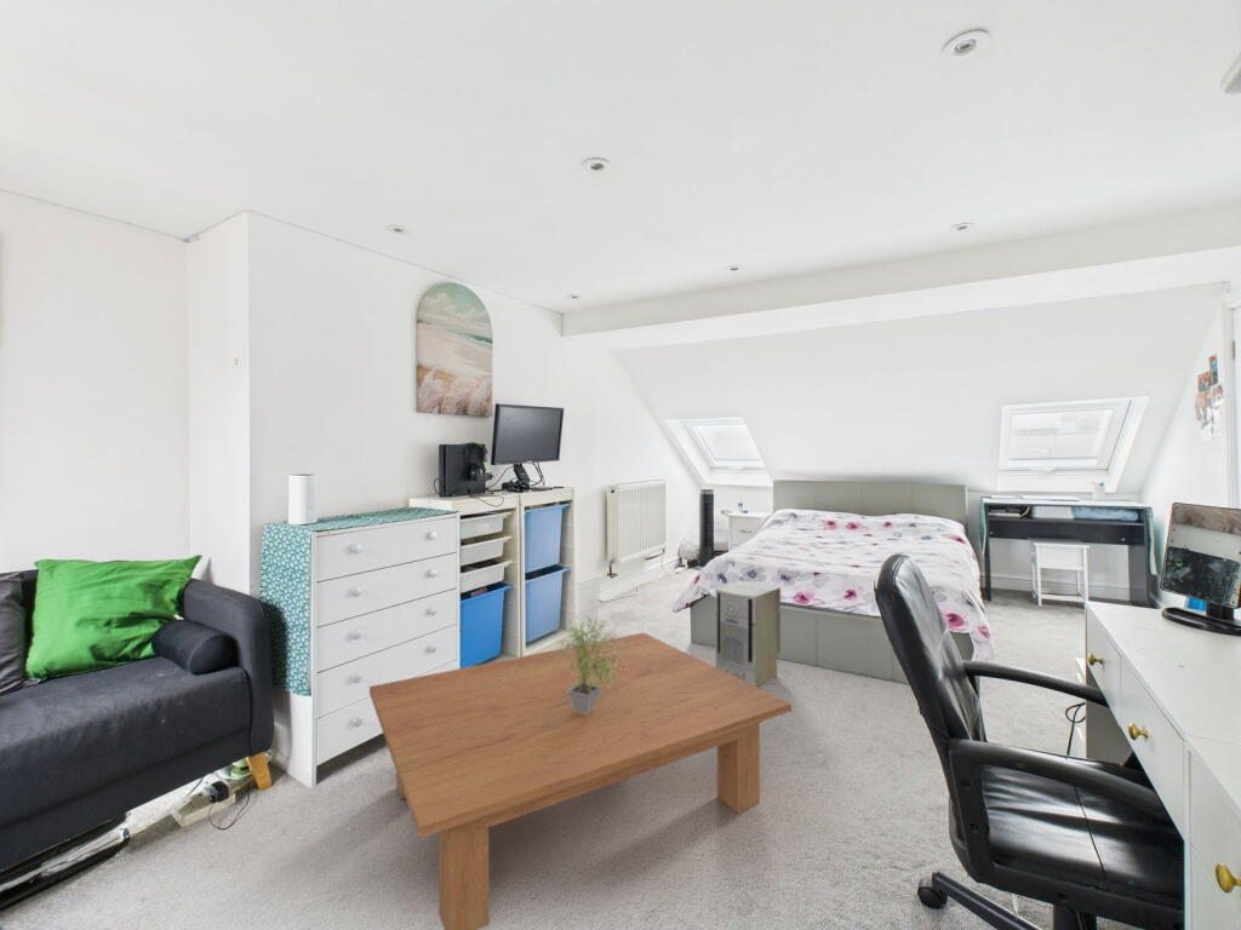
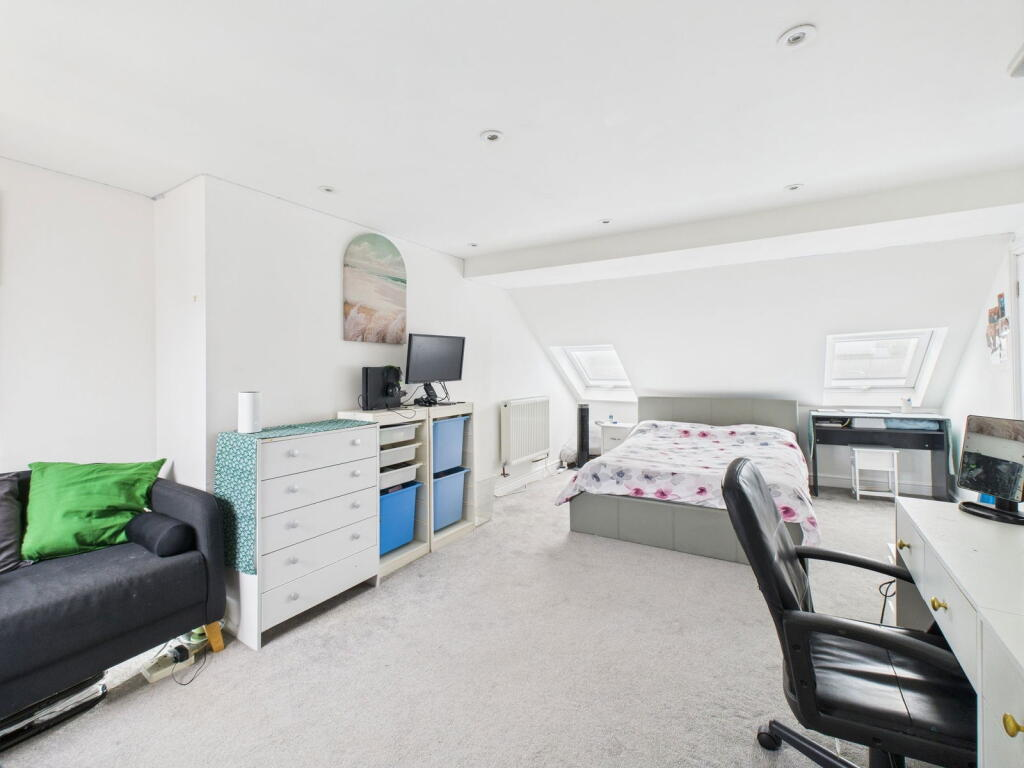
- potted plant (591, 659)
- coffee table (572, 744)
- air purifier (748, 631)
